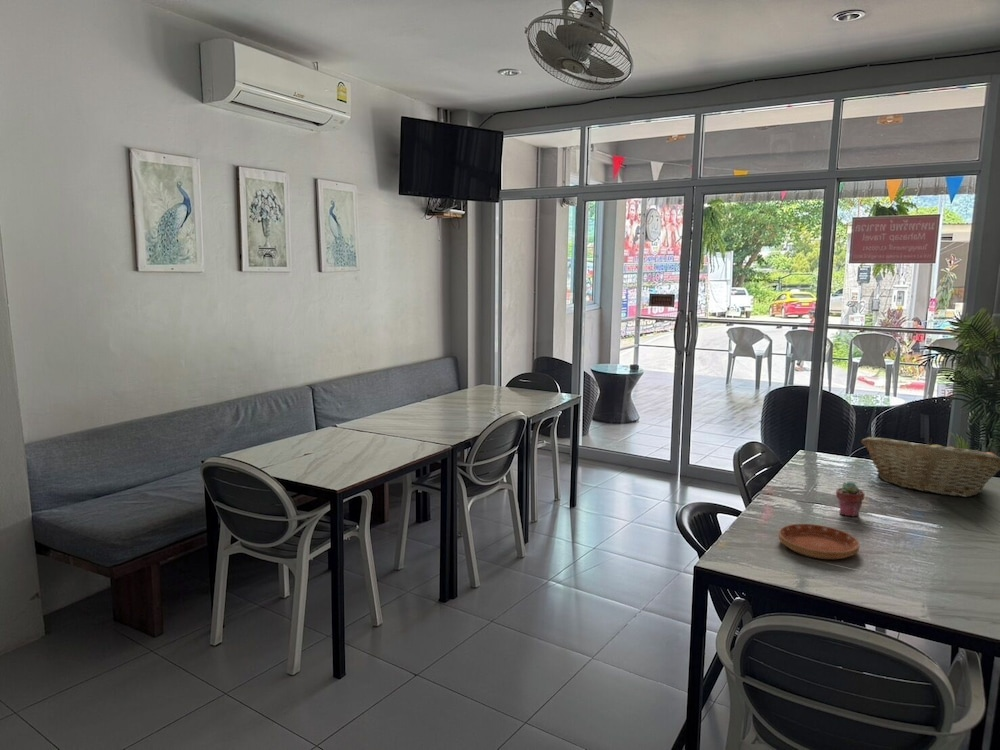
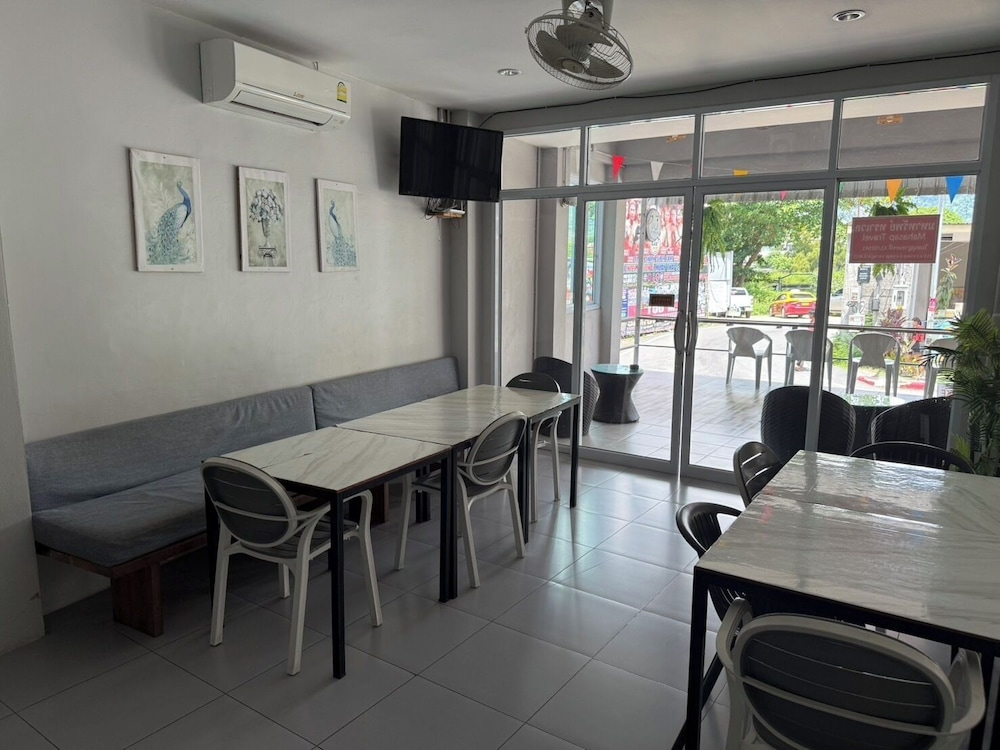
- fruit basket (929, 460)
- potted succulent (849, 497)
- saucer (817, 542)
